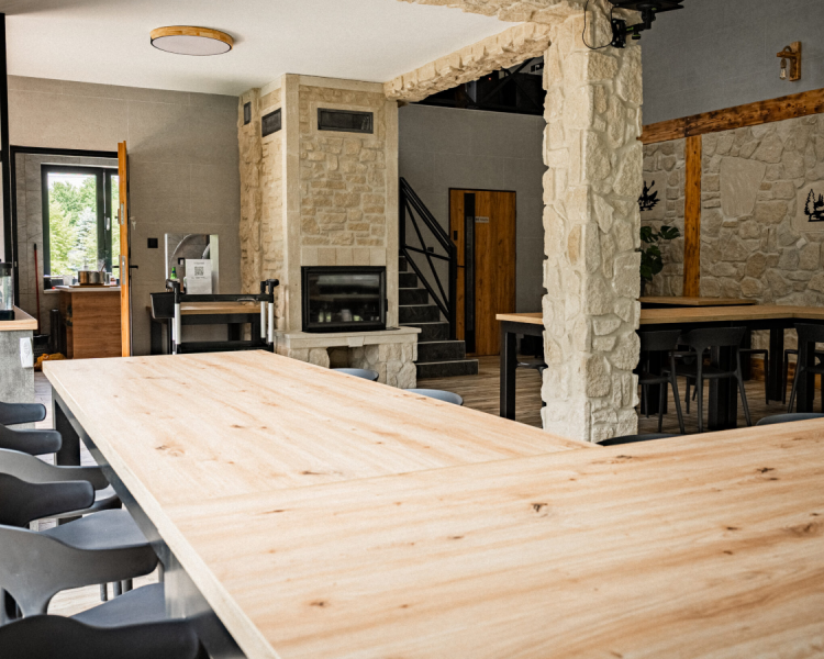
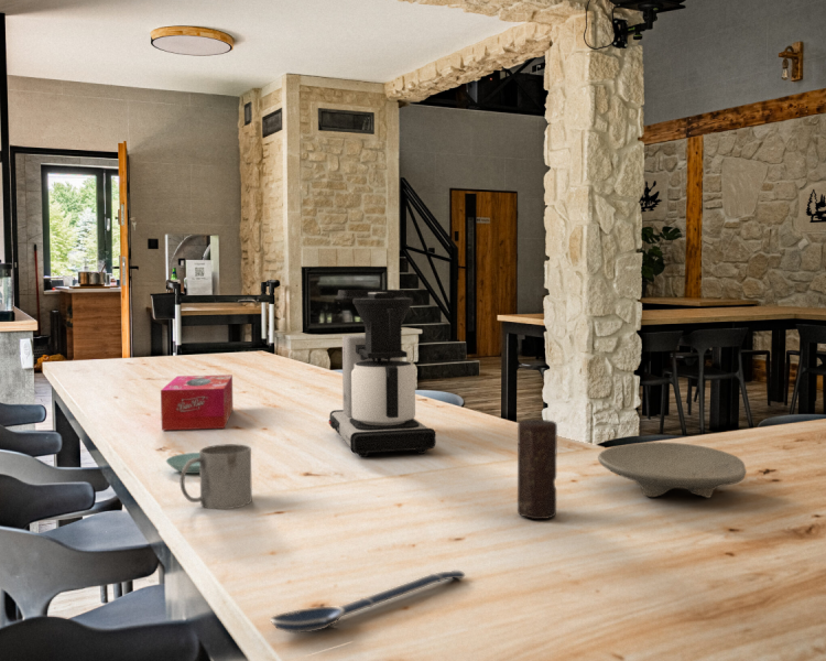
+ spoon (378, 598)
+ saucer (197, 464)
+ coffee maker (378, 367)
+ candle (536, 467)
+ mug (215, 477)
+ tissue box (199, 400)
+ bowl (670, 473)
